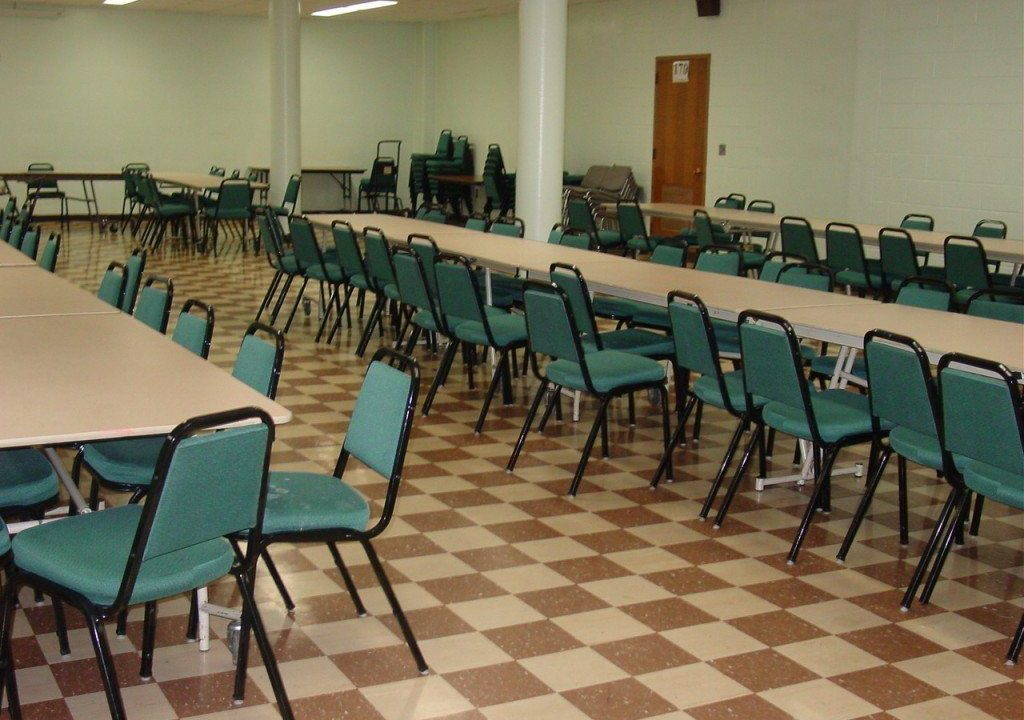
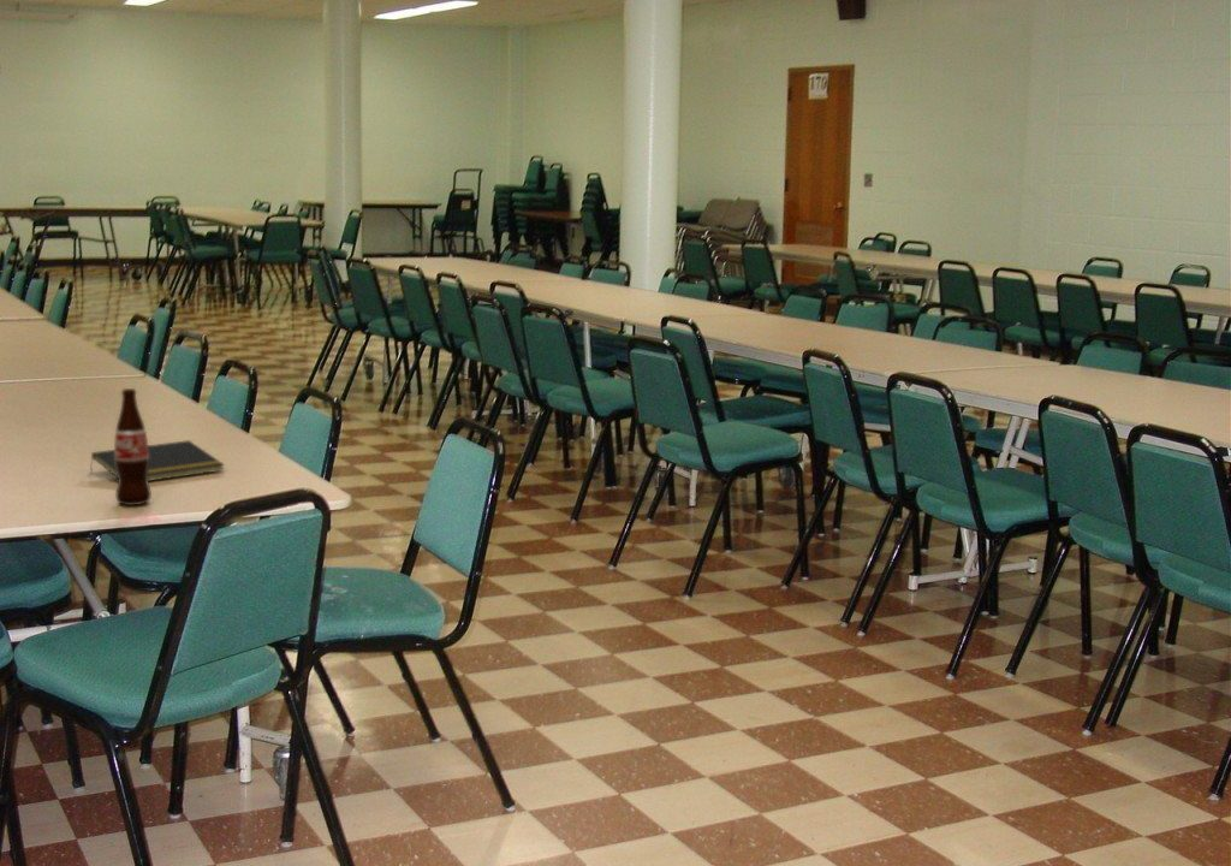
+ notepad (159, 461)
+ bottle (131, 446)
